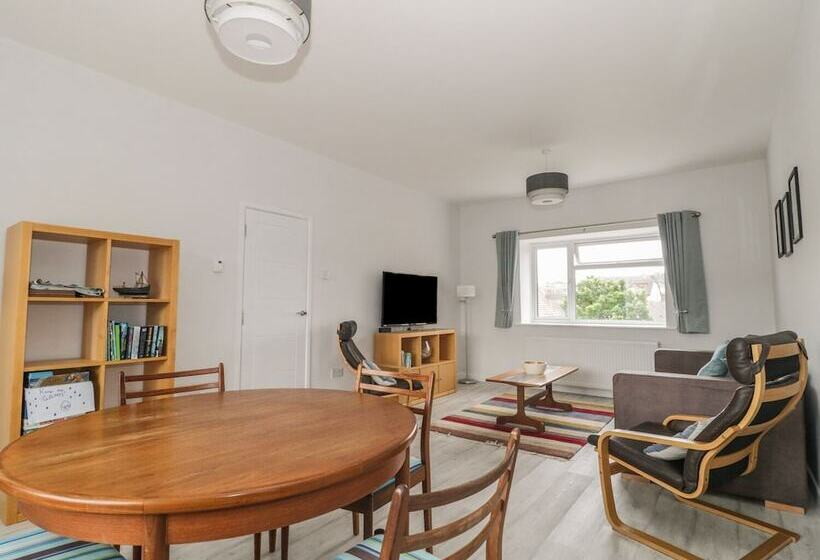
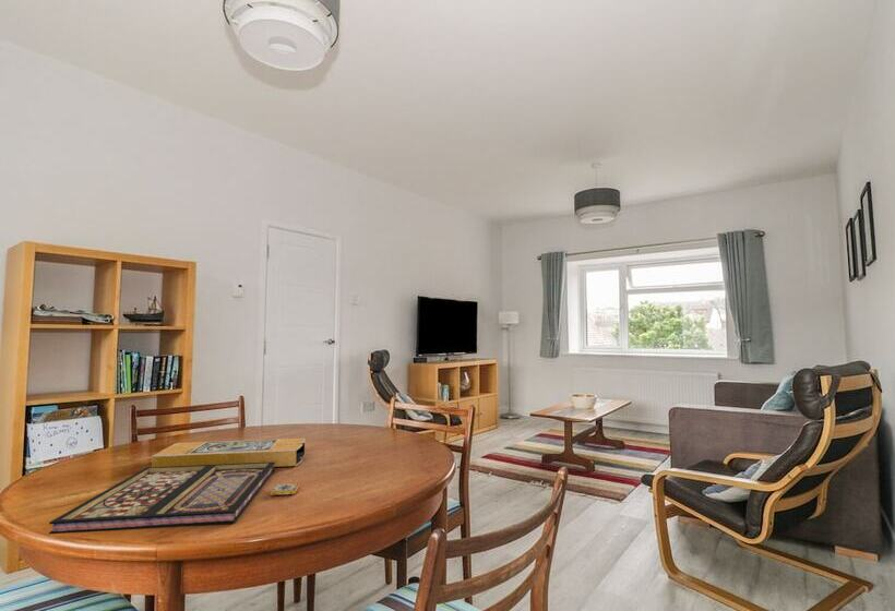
+ board game (217, 472)
